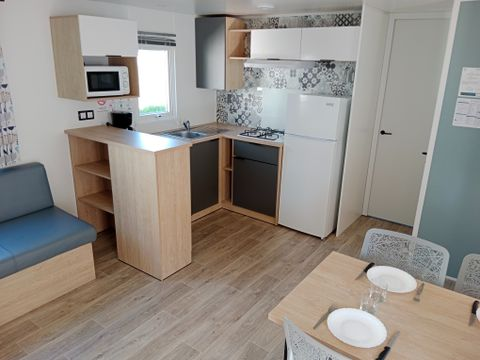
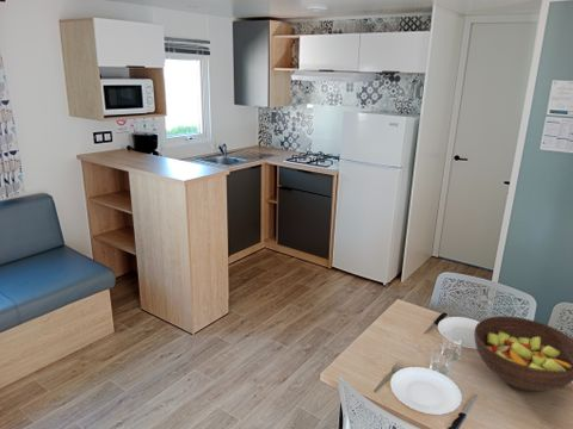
+ fruit bowl (523, 360)
